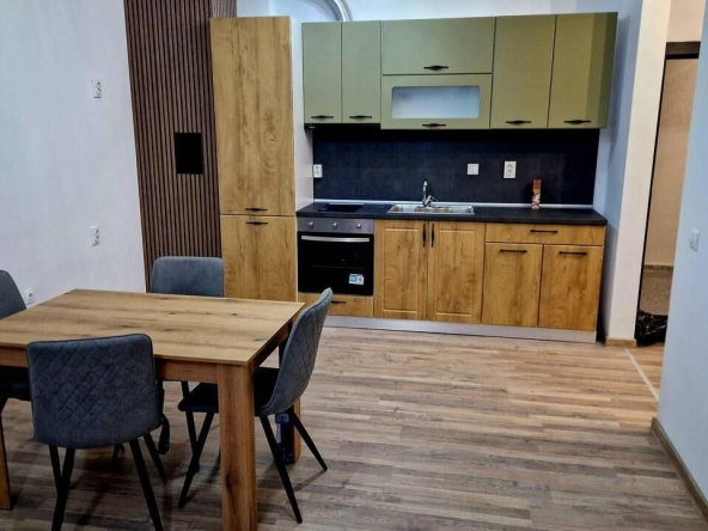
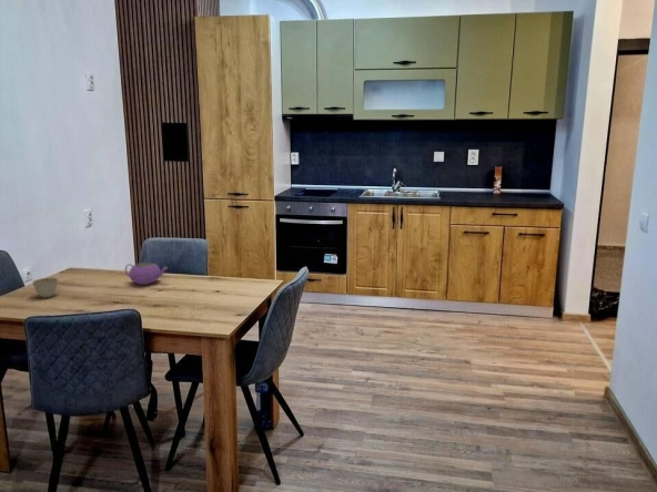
+ teapot (145, 274)
+ flower pot (46, 288)
